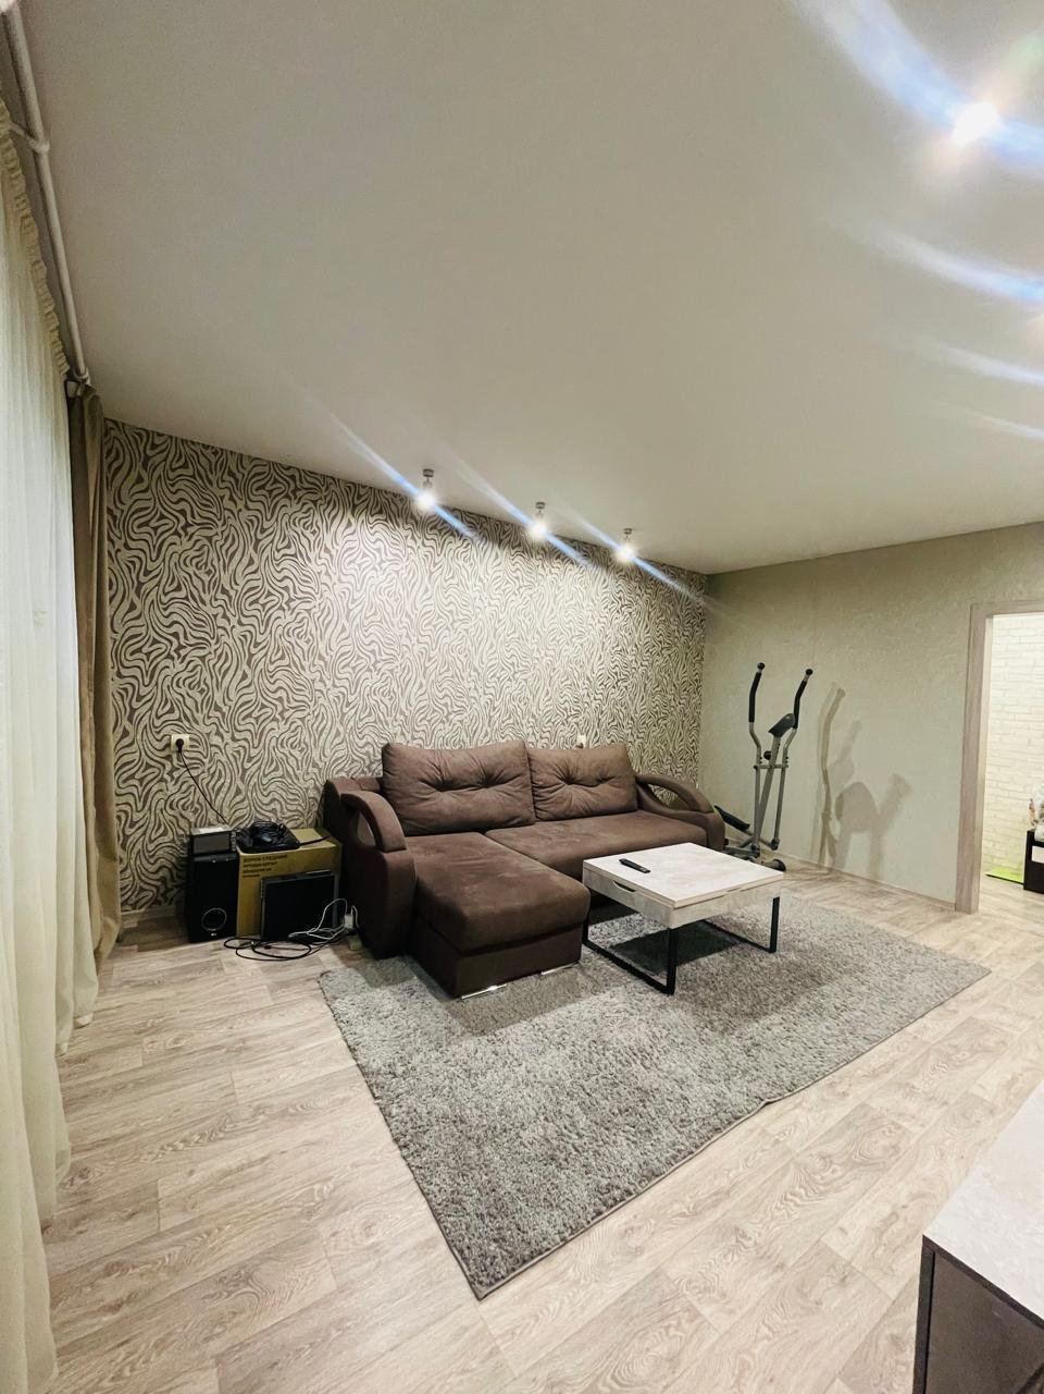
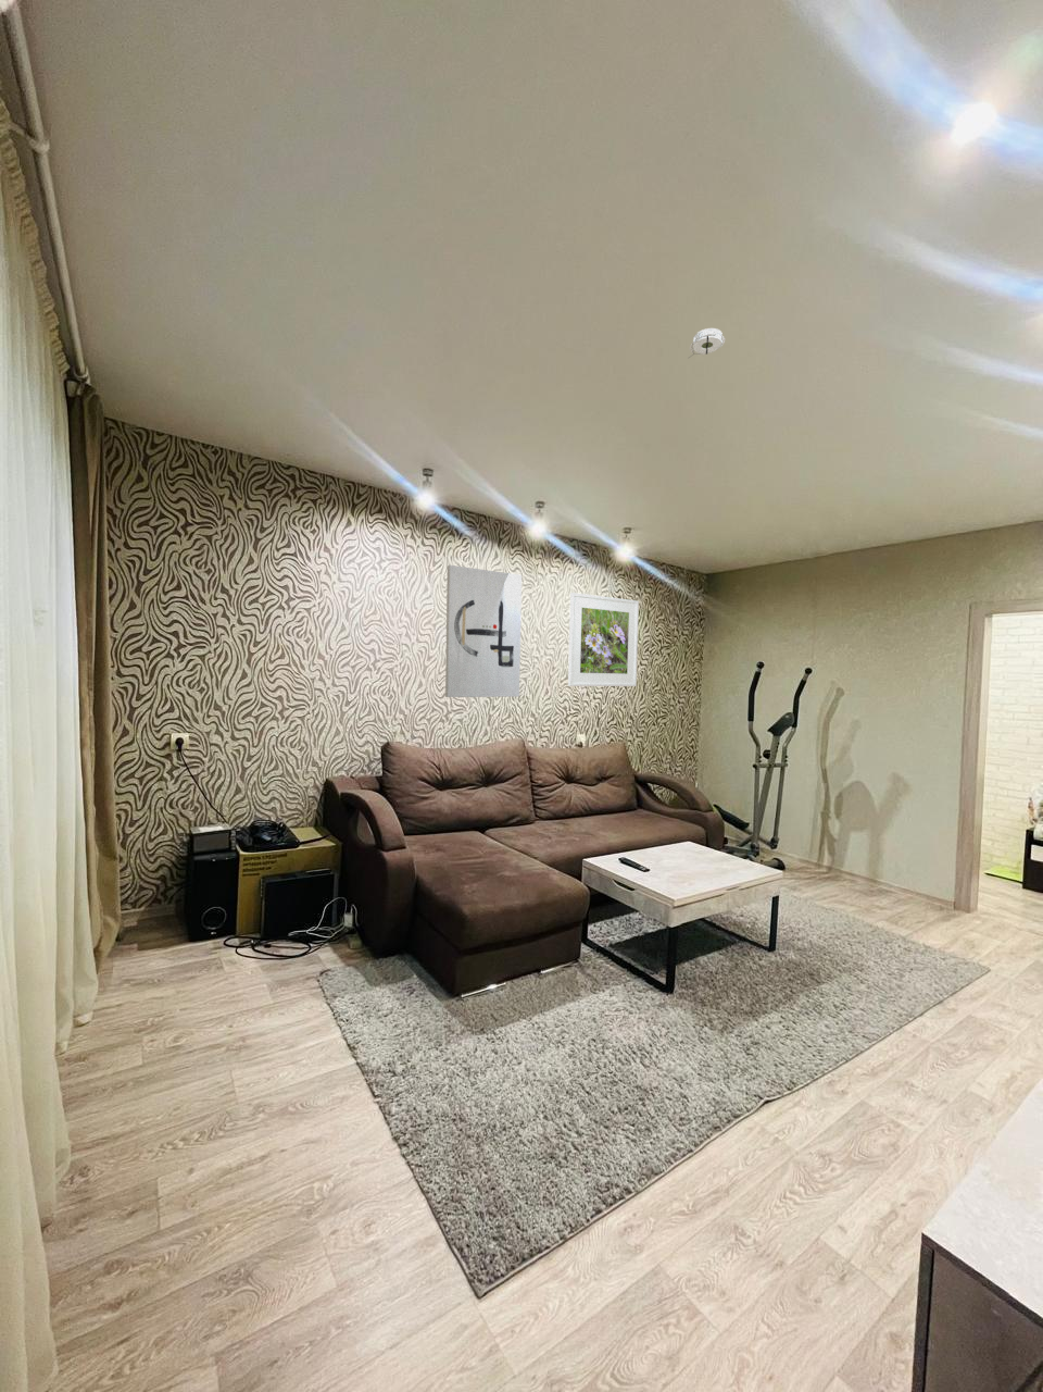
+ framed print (604, 641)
+ smoke detector (706, 342)
+ wall art (484, 632)
